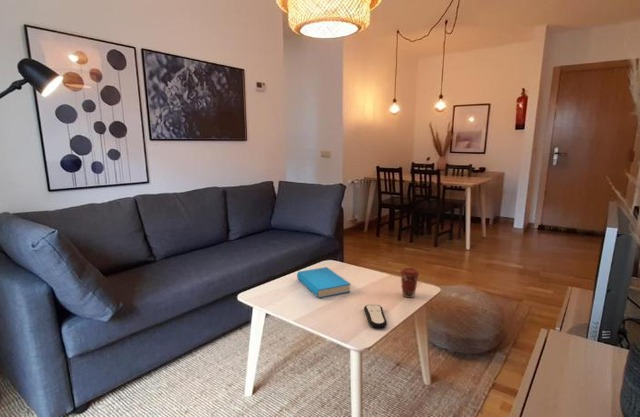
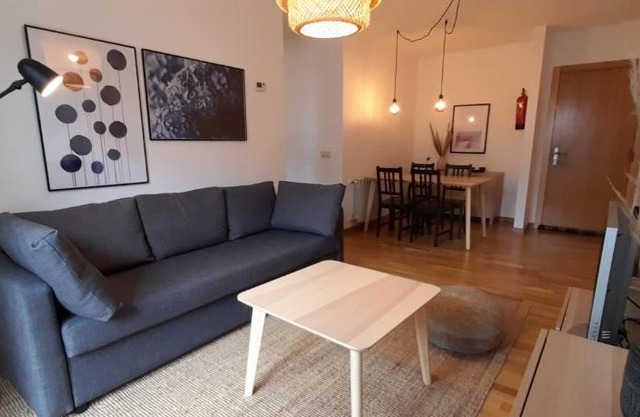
- book (322, 281)
- coffee cup (409, 282)
- remote control (375, 315)
